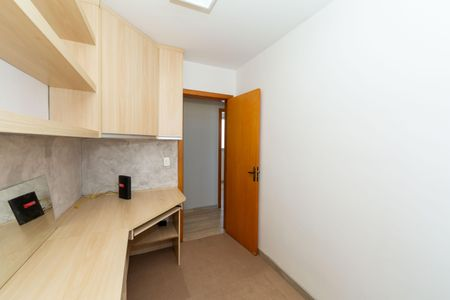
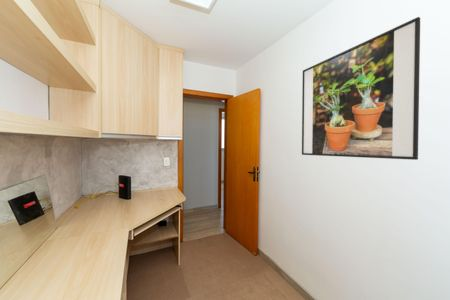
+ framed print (345, 103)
